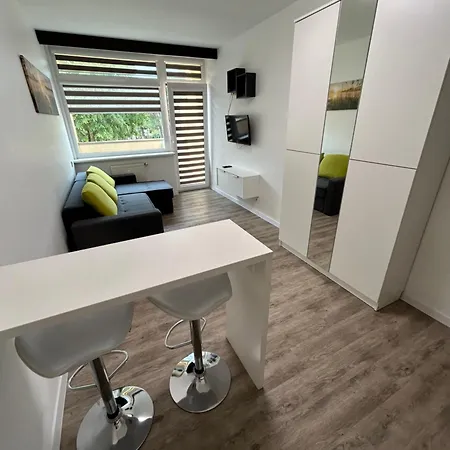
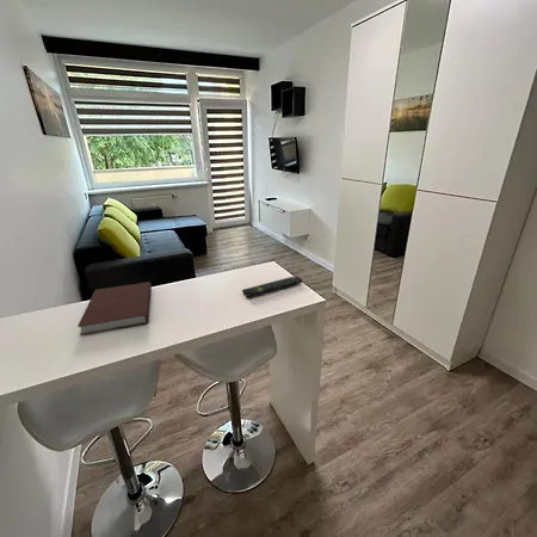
+ remote control (273, 286)
+ notebook (119, 304)
